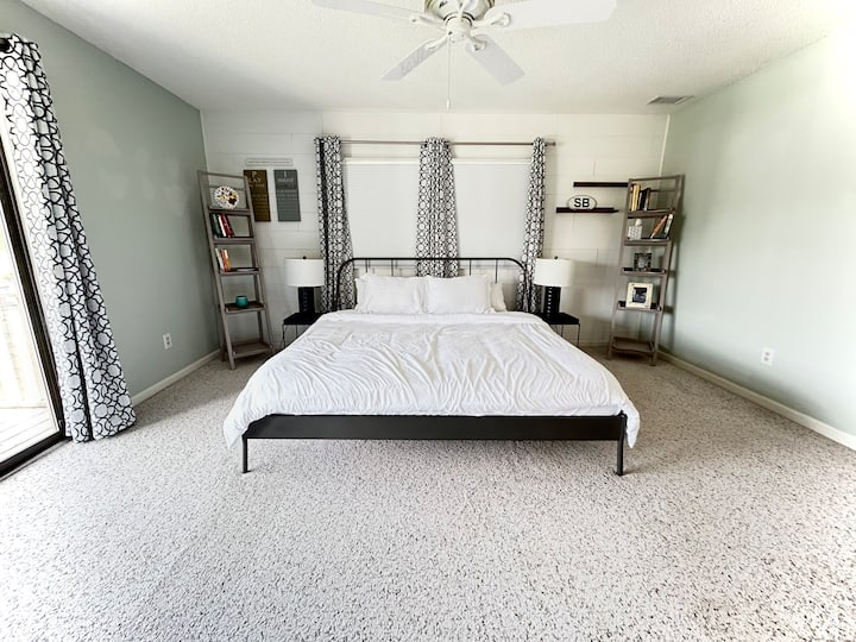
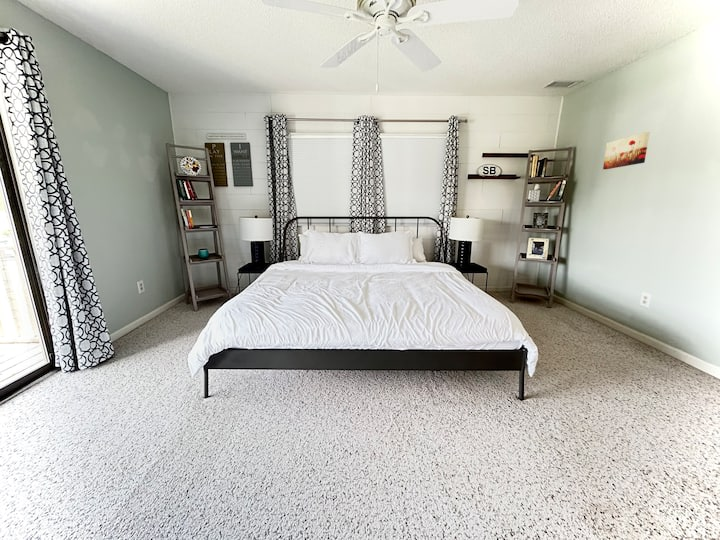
+ wall art (624, 152)
